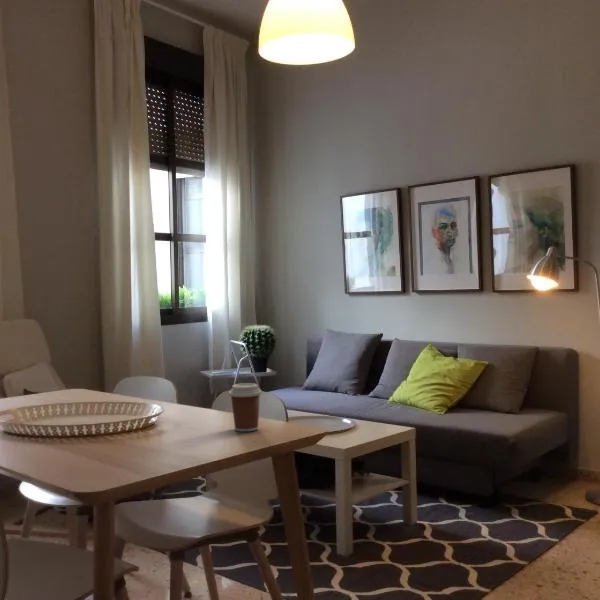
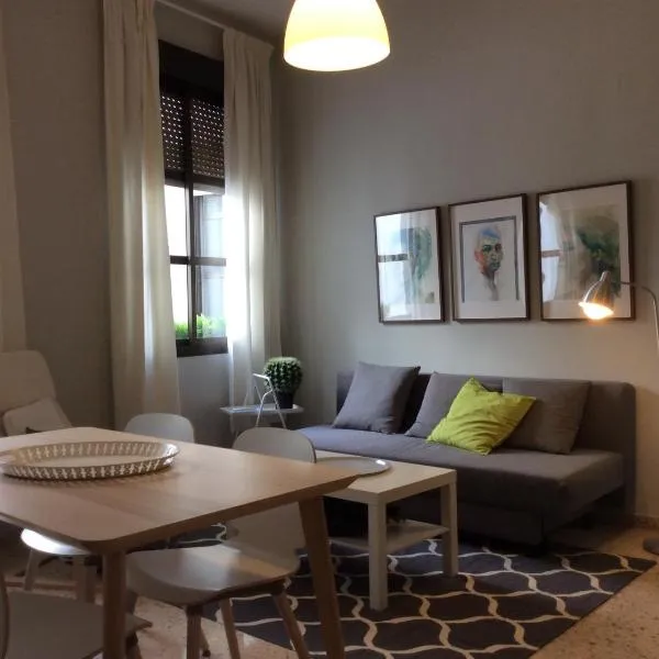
- coffee cup (245, 407)
